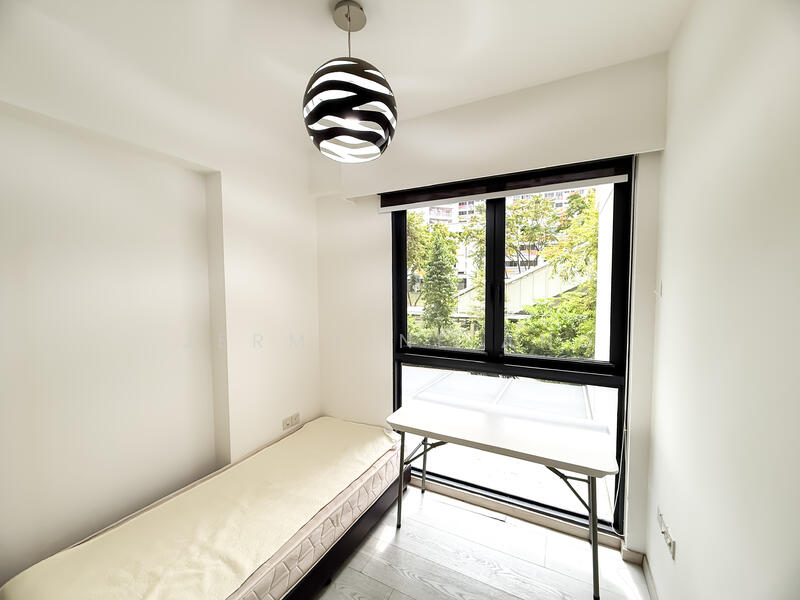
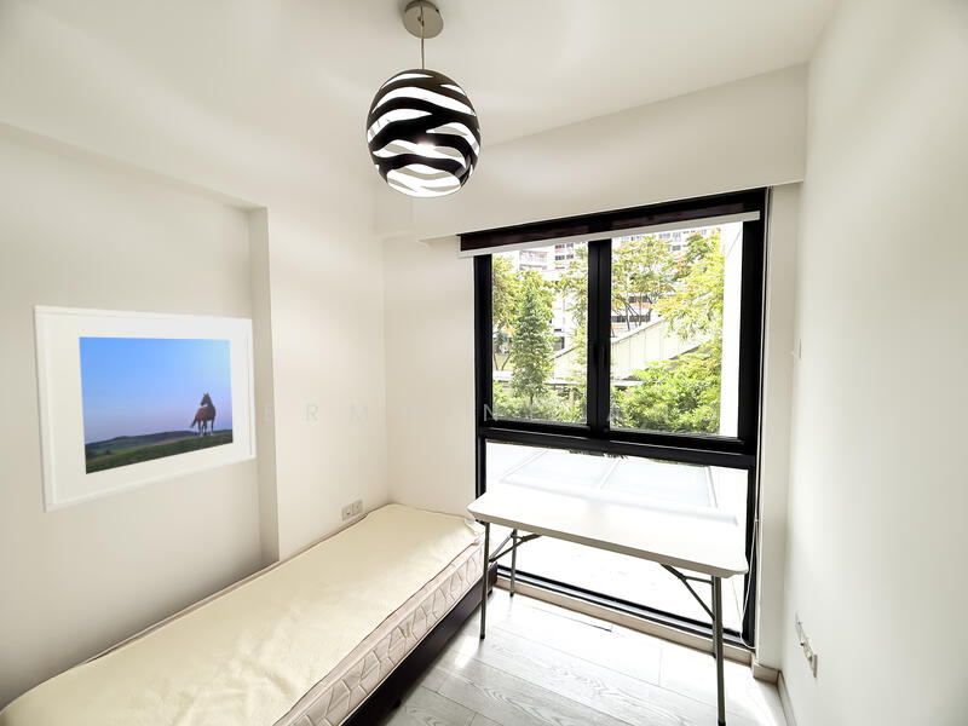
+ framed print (167, 397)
